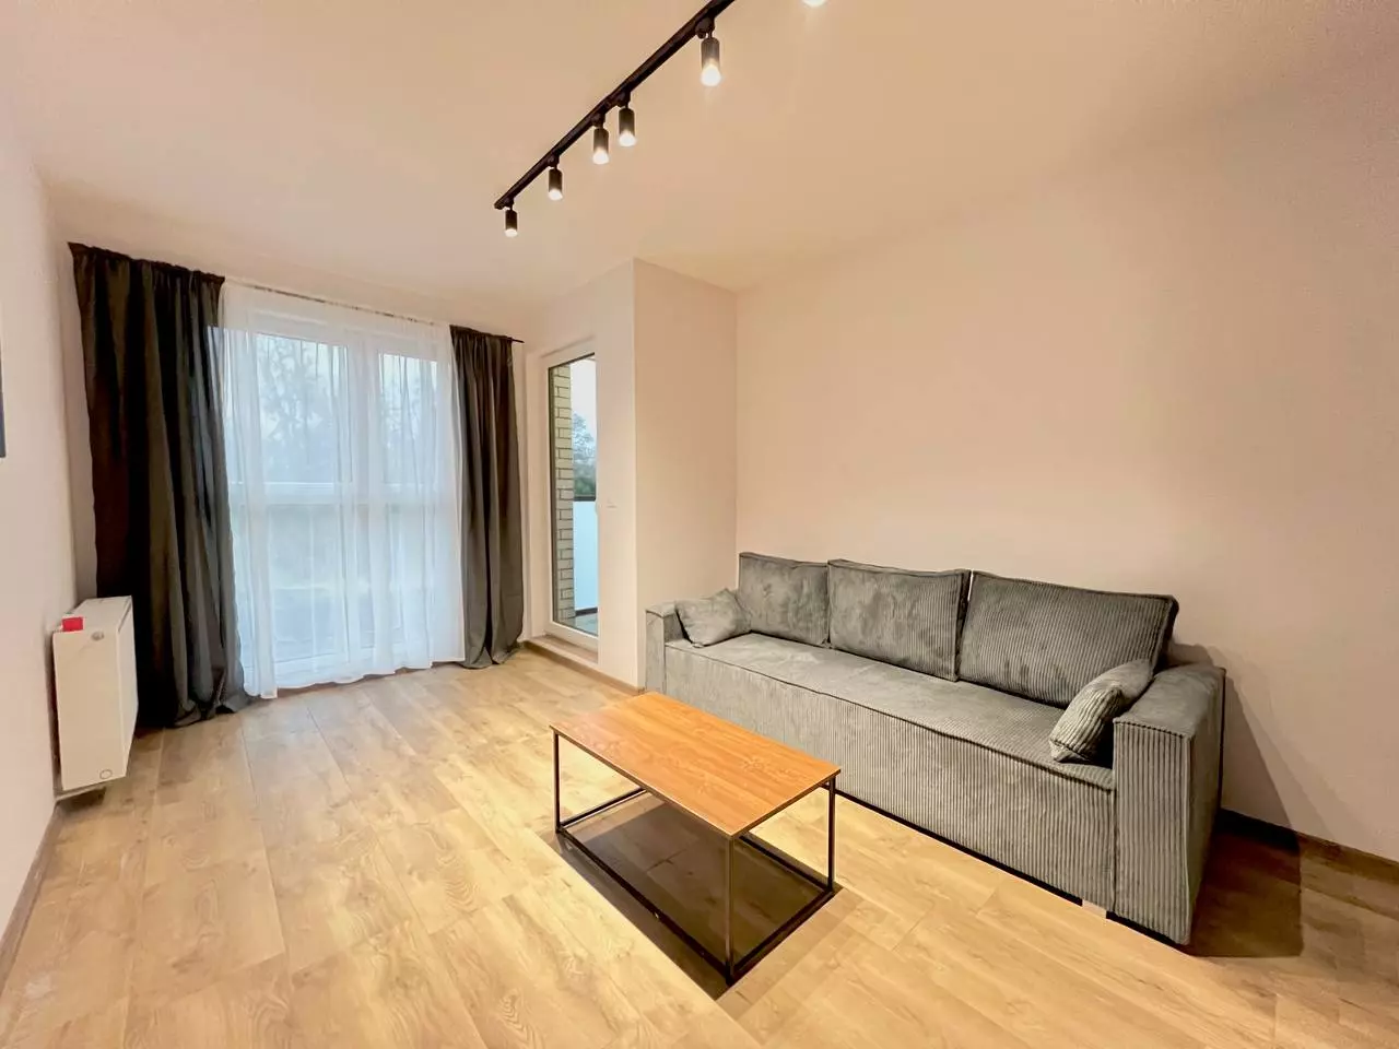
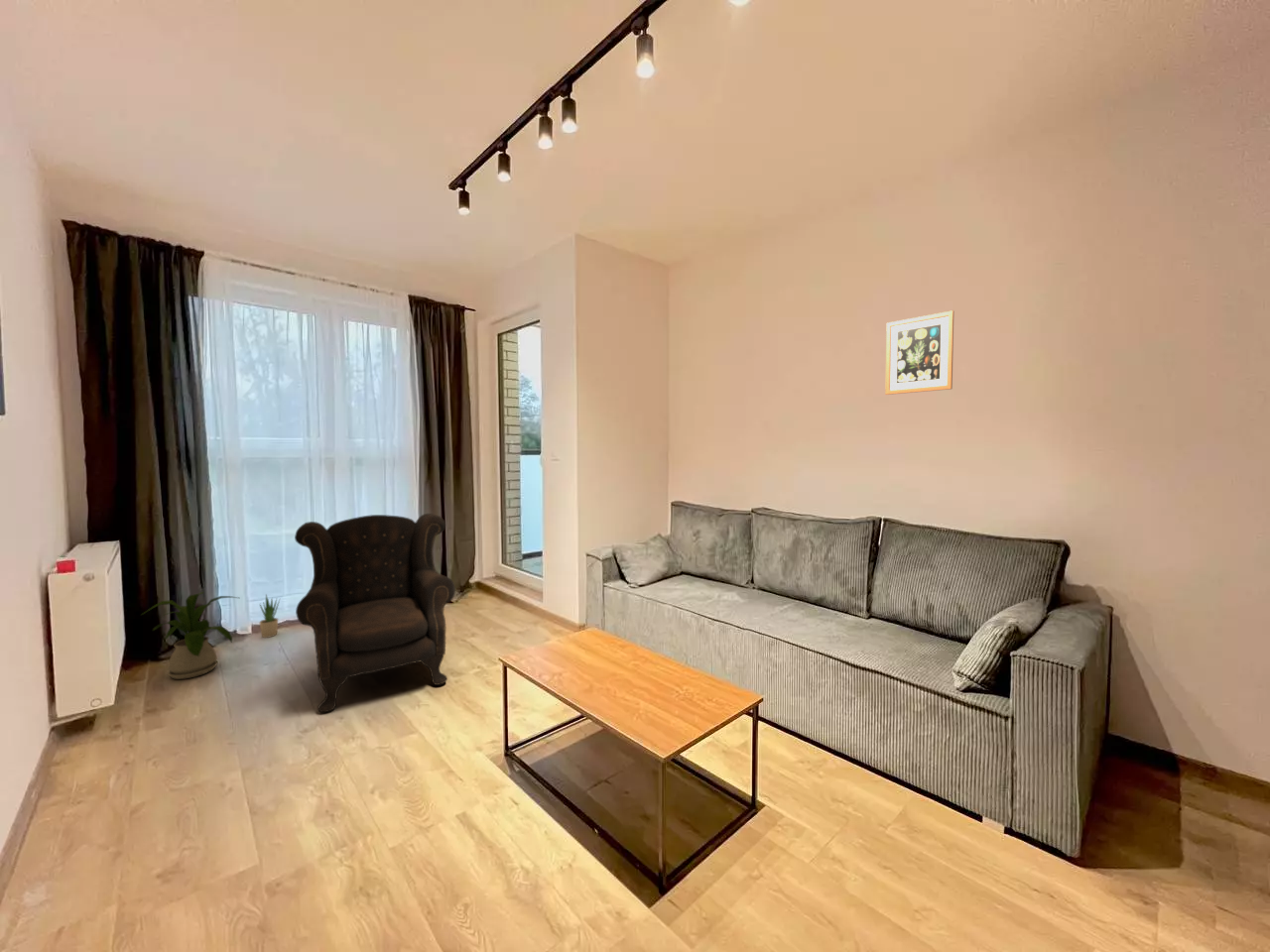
+ wall art (918, 354)
+ armchair (379, 599)
+ house plant (195, 627)
+ potted plant (270, 614)
